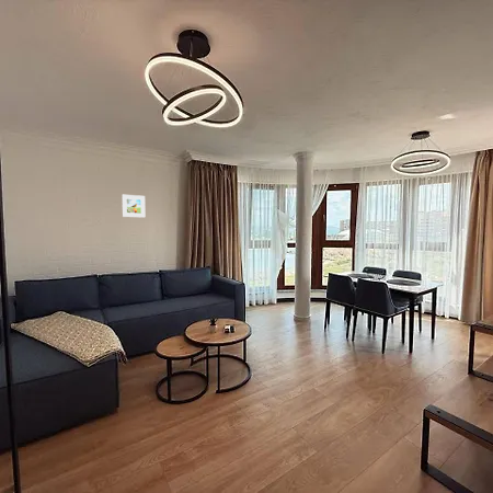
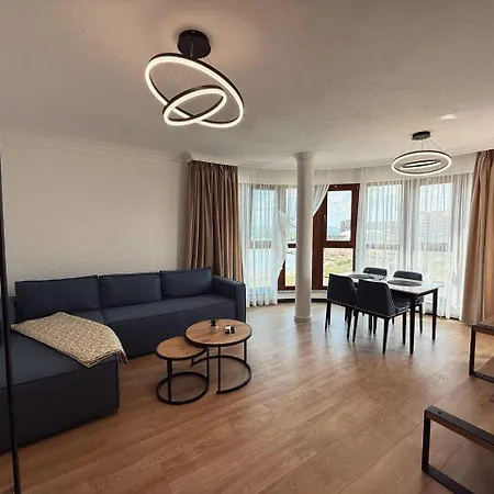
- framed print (134, 206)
